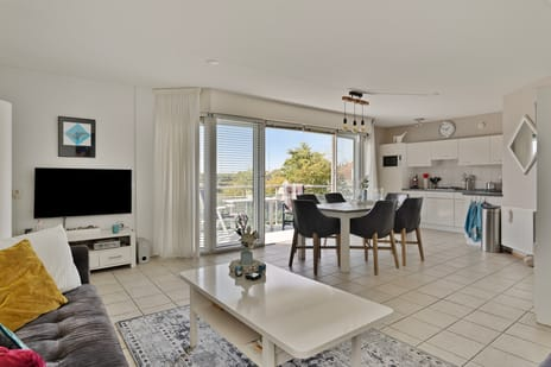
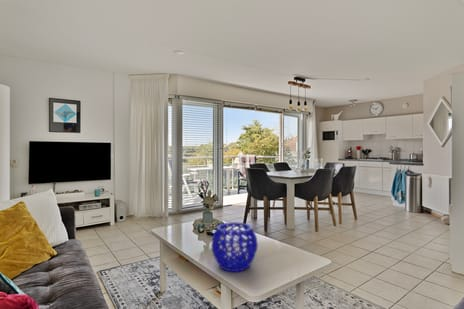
+ decorative bowl (233, 246)
